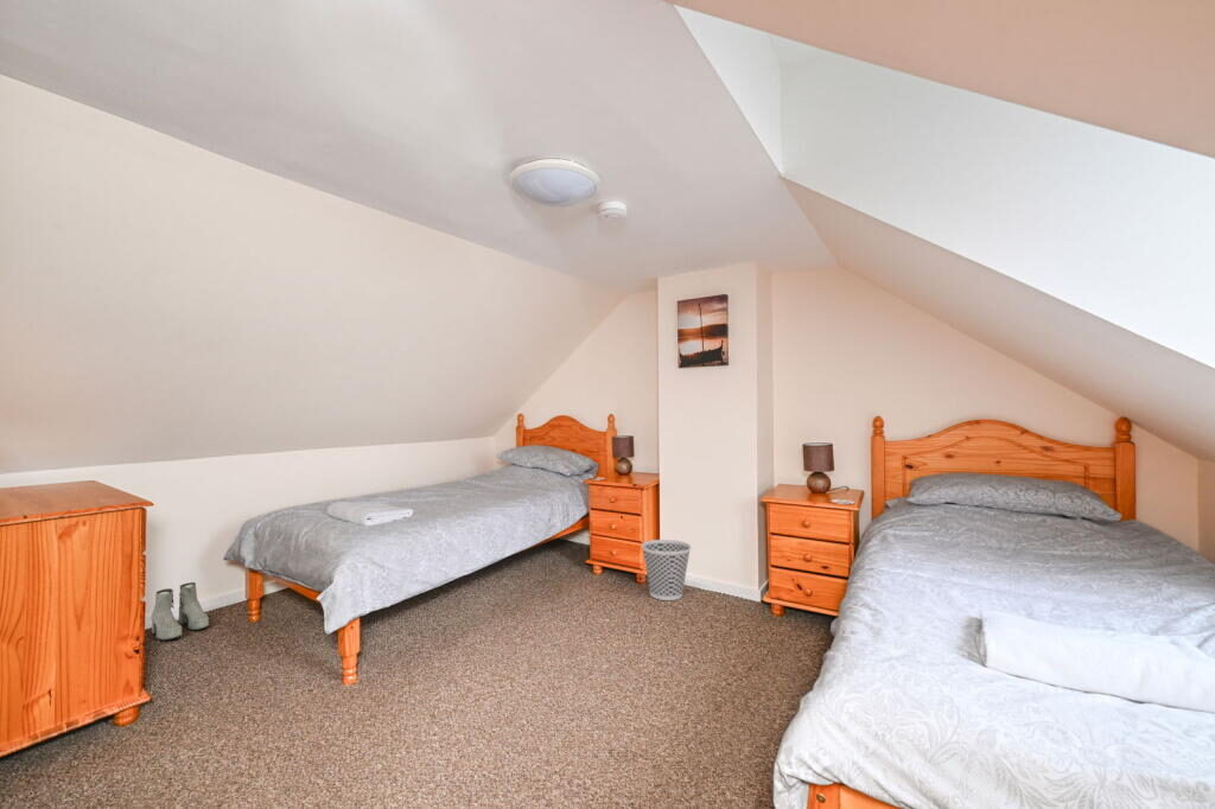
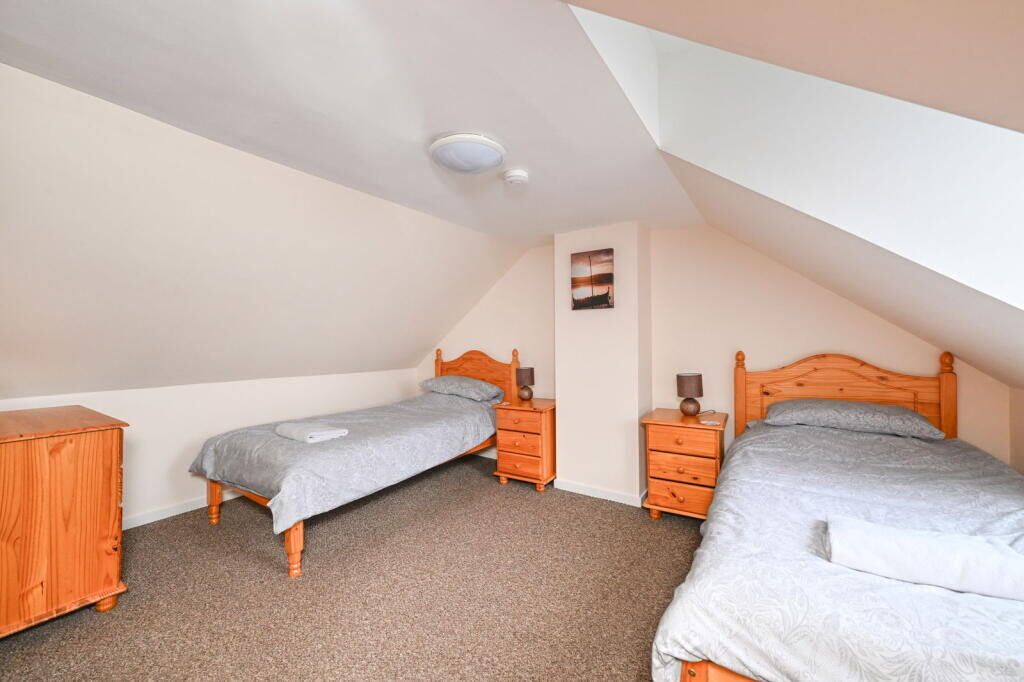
- wastebasket (666, 569)
- boots (180, 609)
